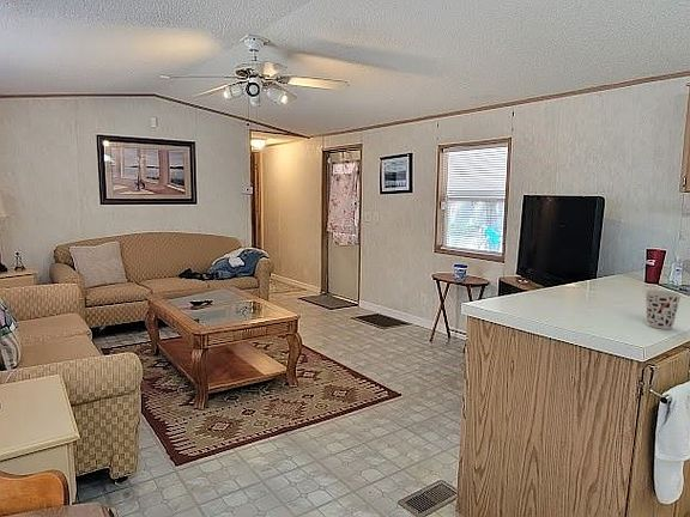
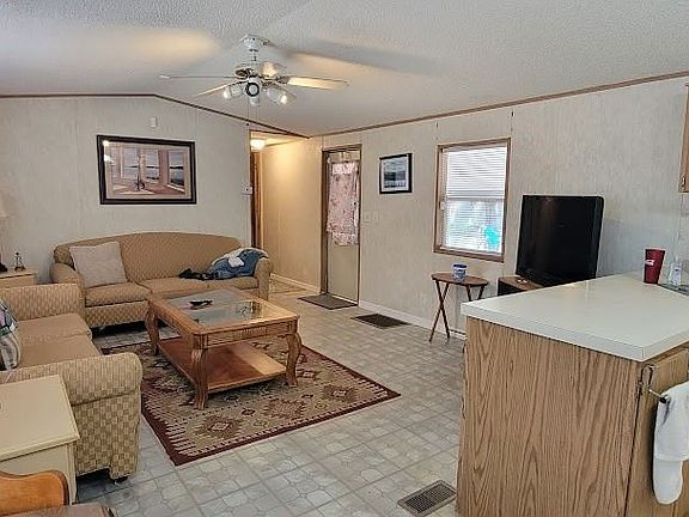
- cup (661, 309)
